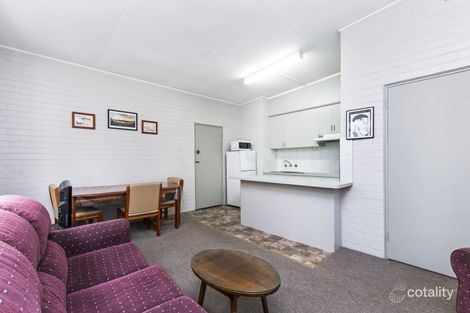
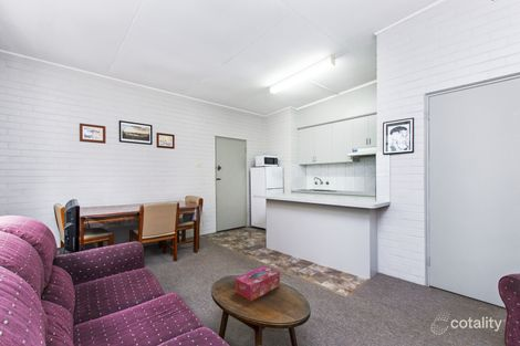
+ tissue box (258, 282)
